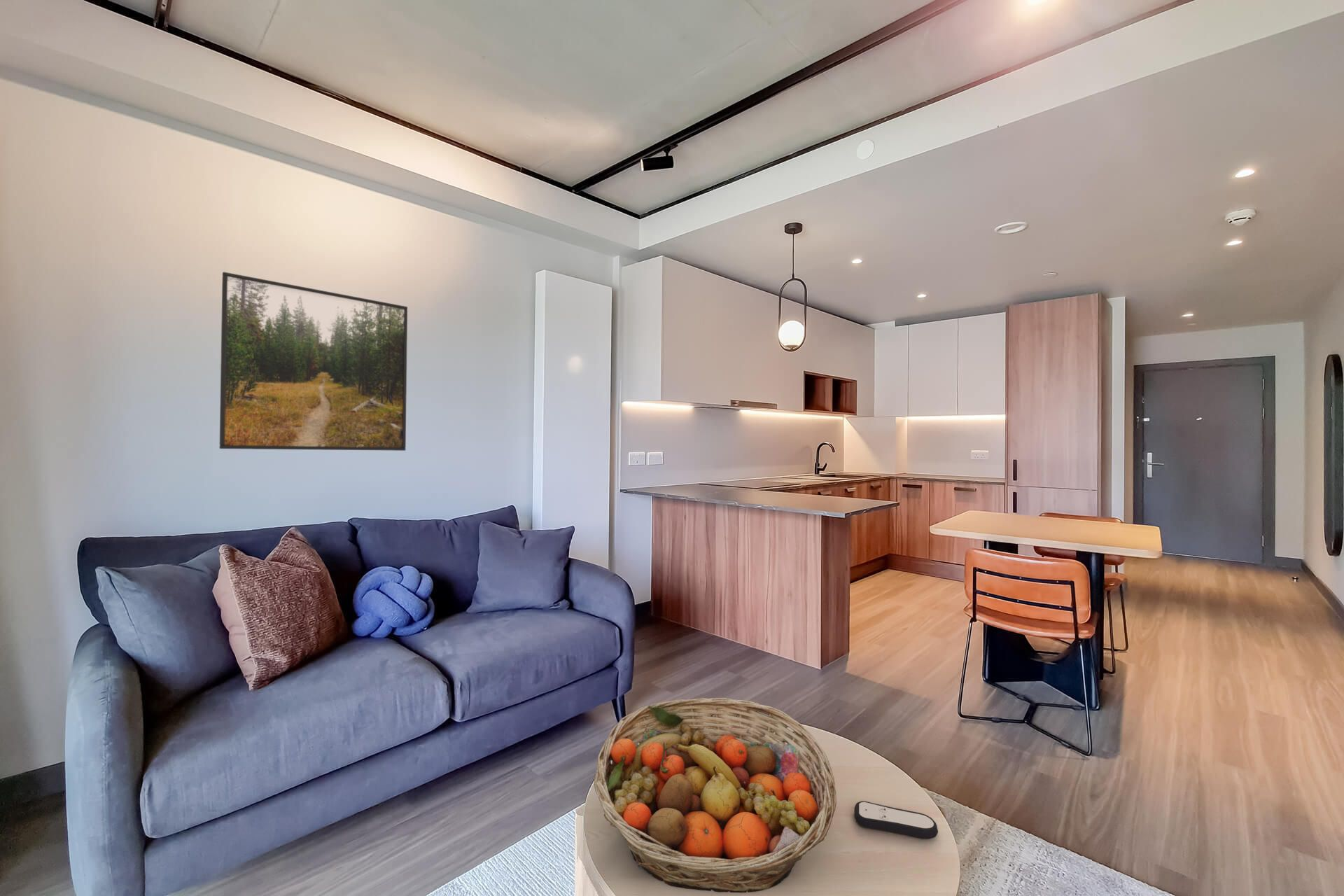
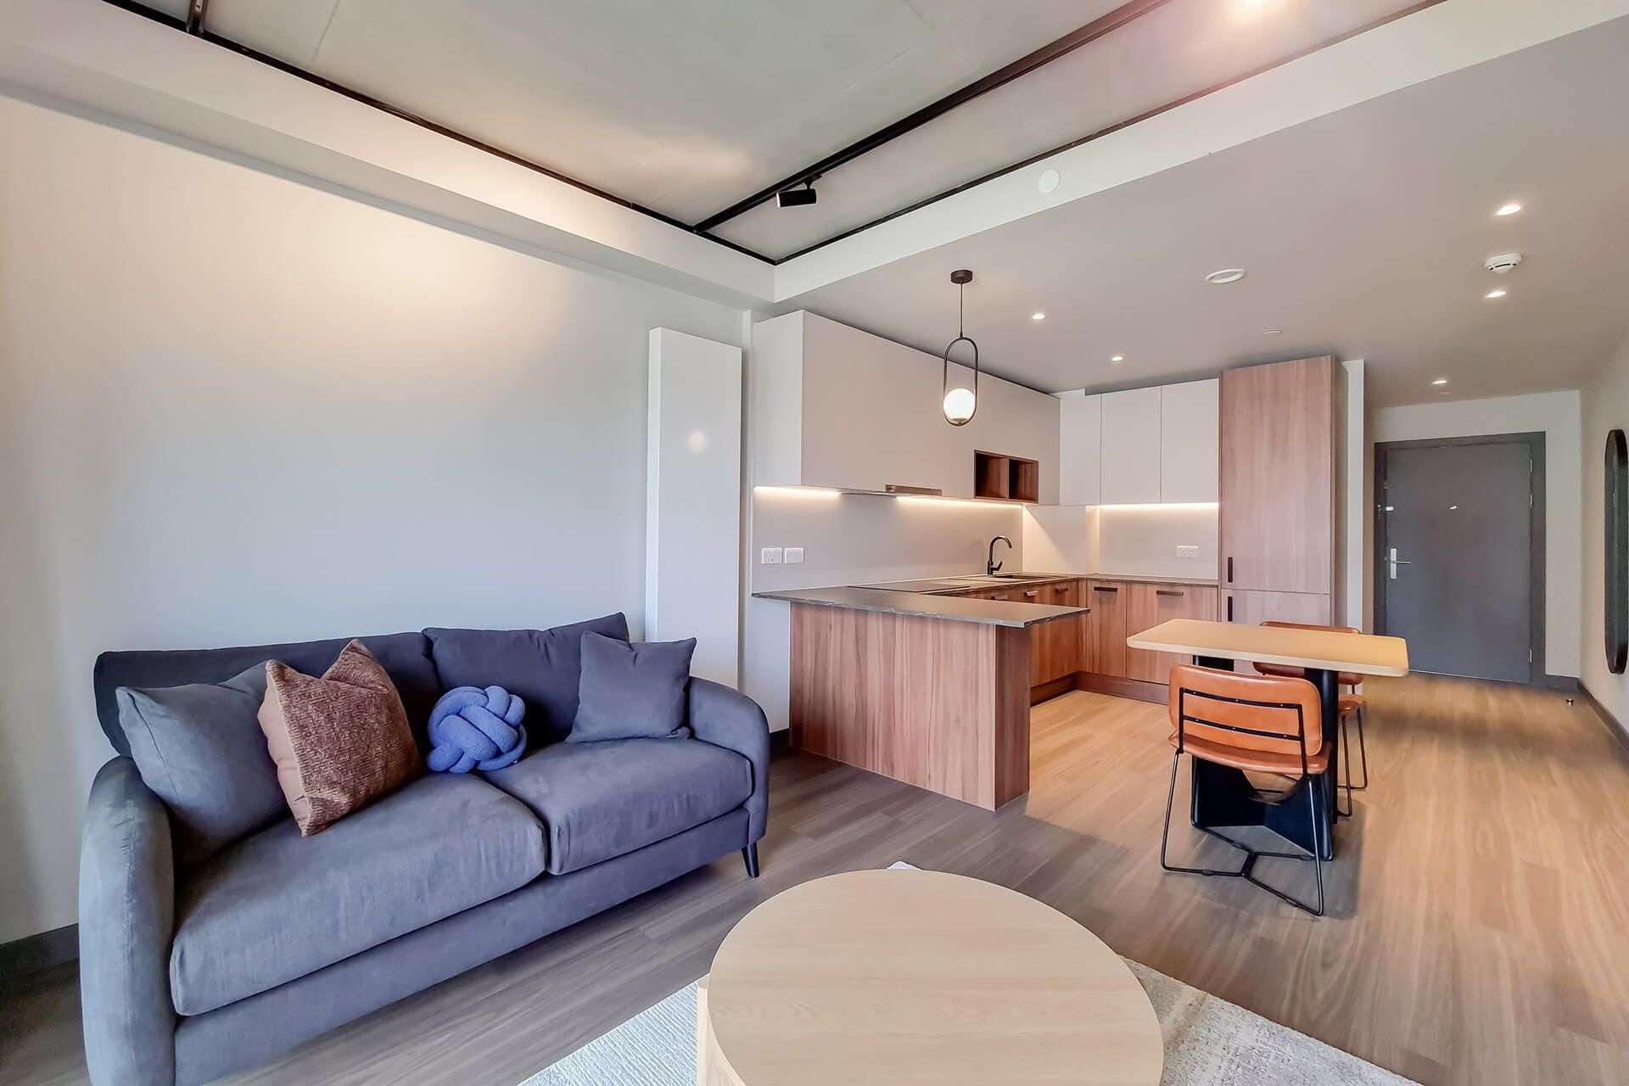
- fruit basket (712, 785)
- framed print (323, 370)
- remote control (895, 819)
